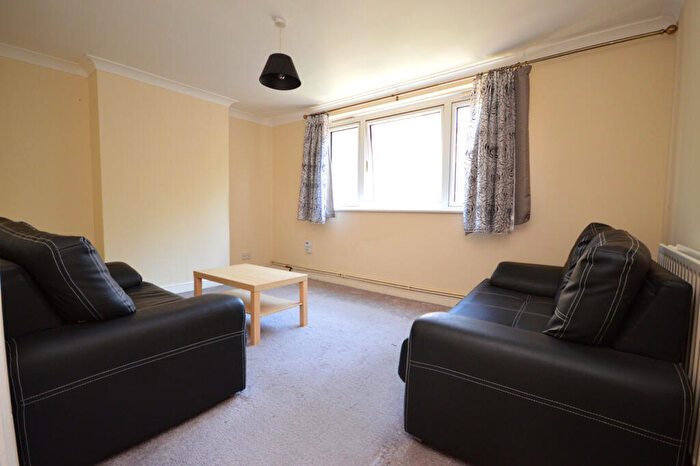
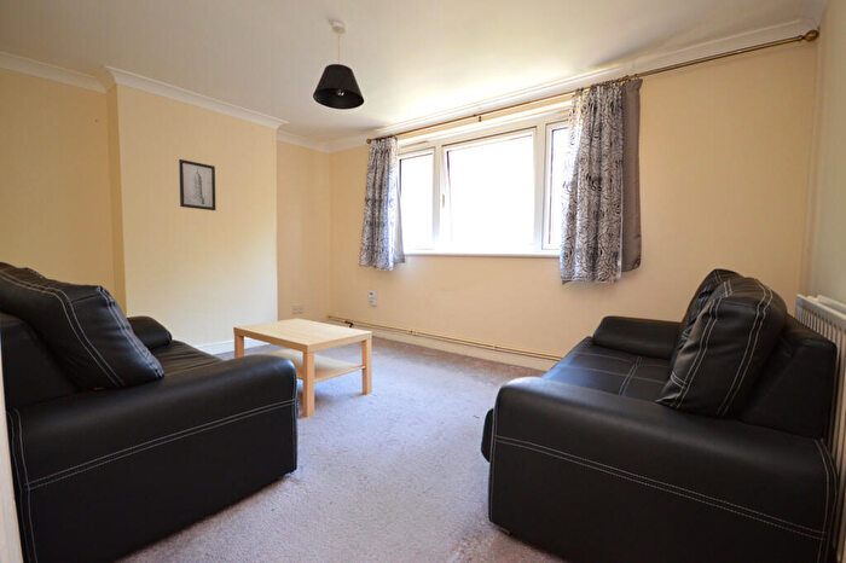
+ wall art (197, 185)
